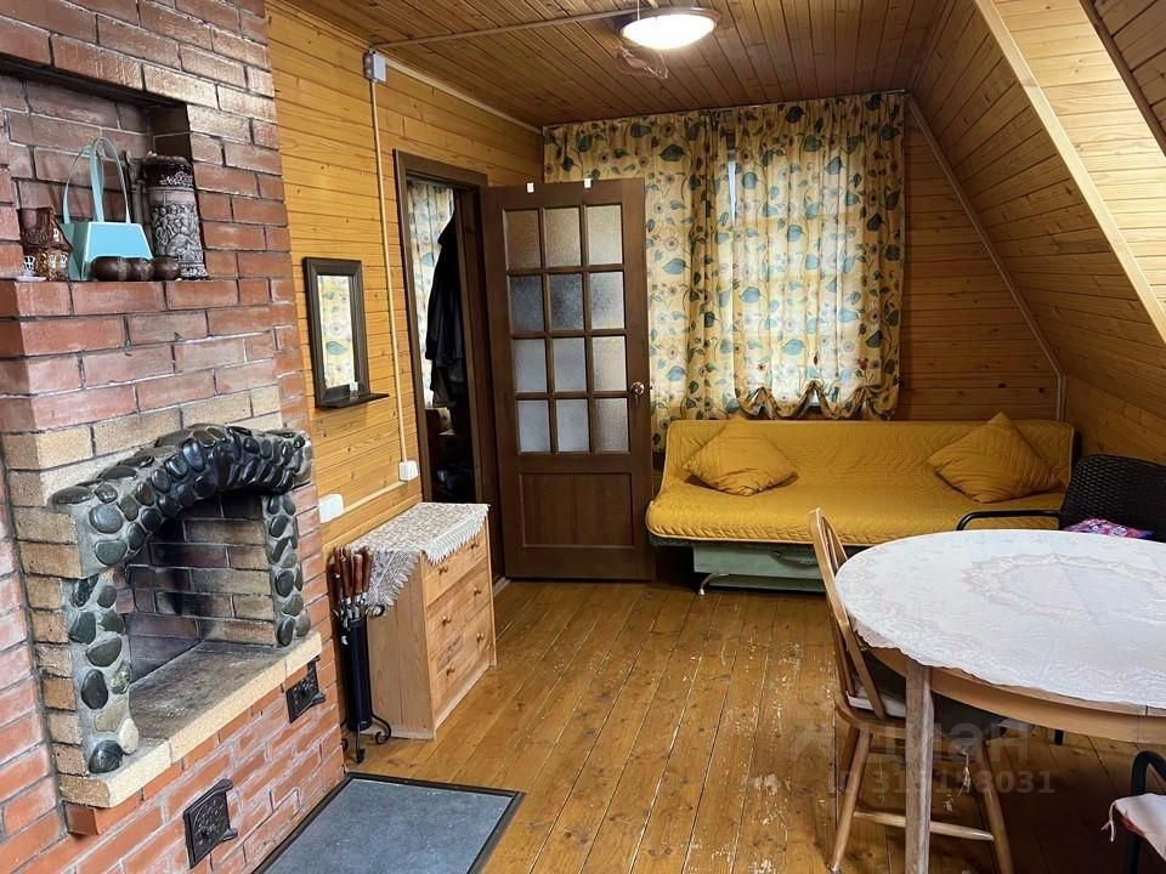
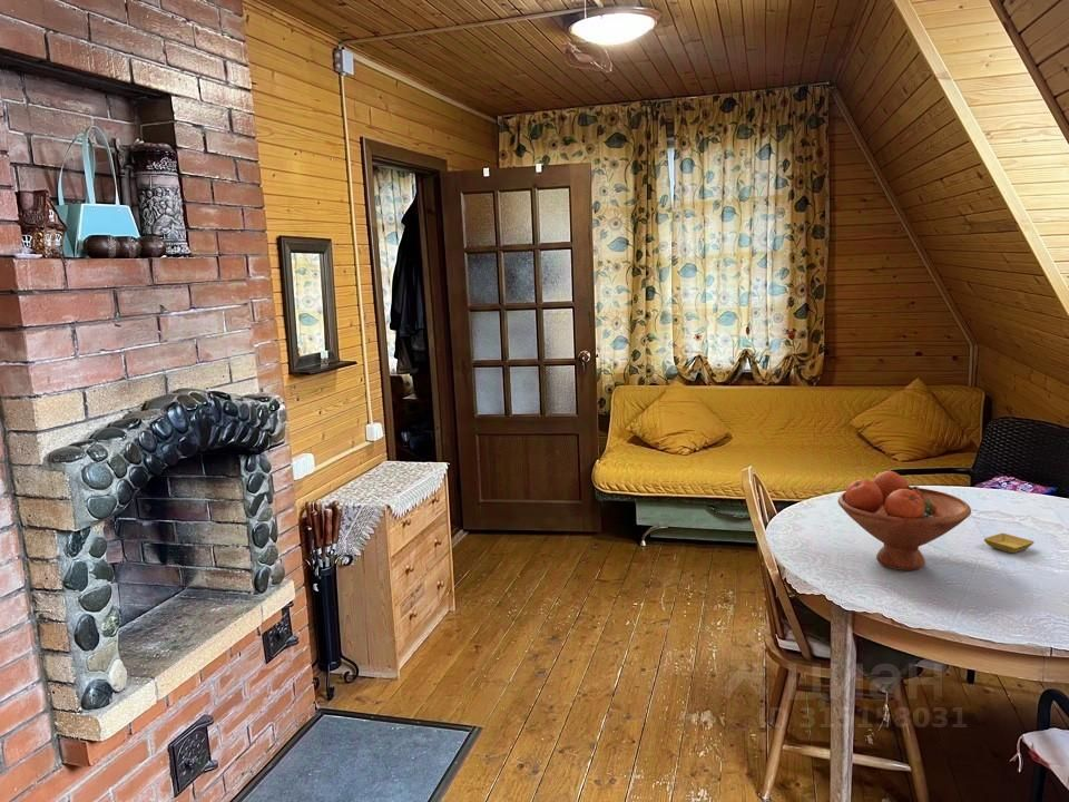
+ saucer (1008, 544)
+ fruit bowl (901, 520)
